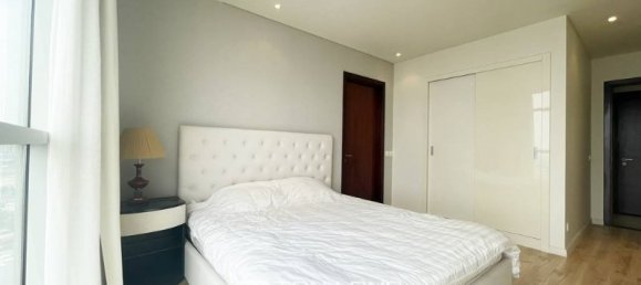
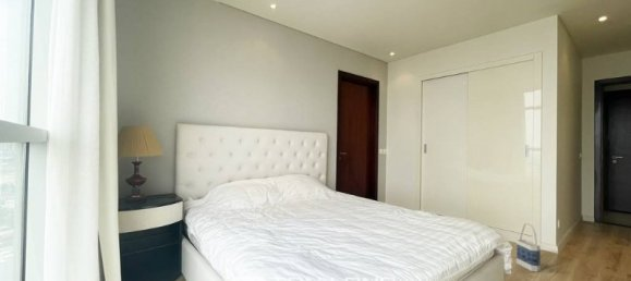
+ bag (527, 245)
